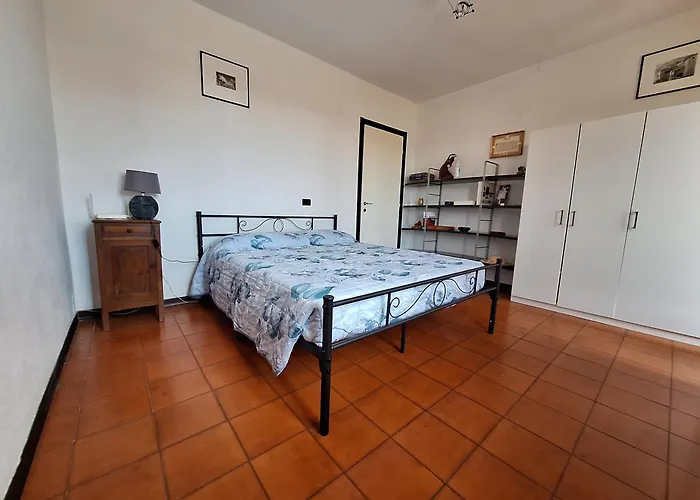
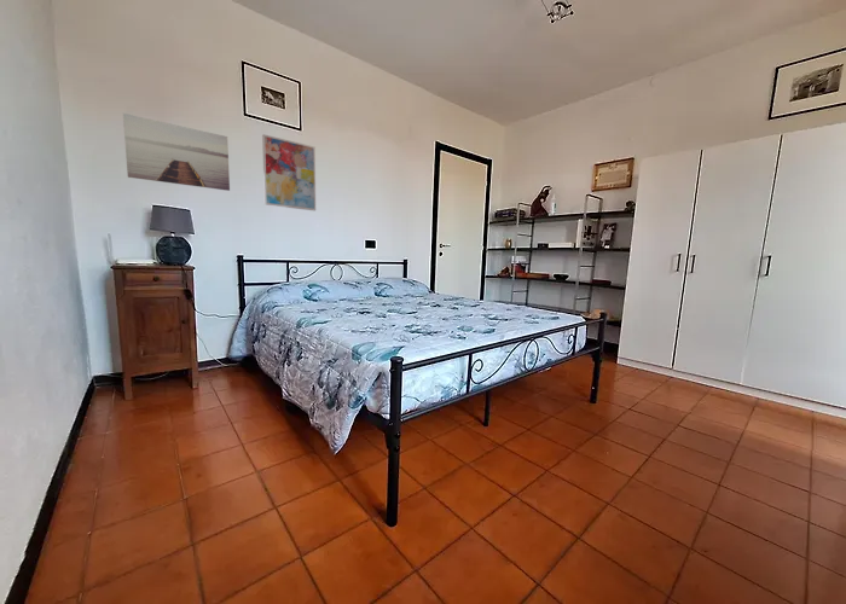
+ wall art (180, 155)
+ wall art (290, 174)
